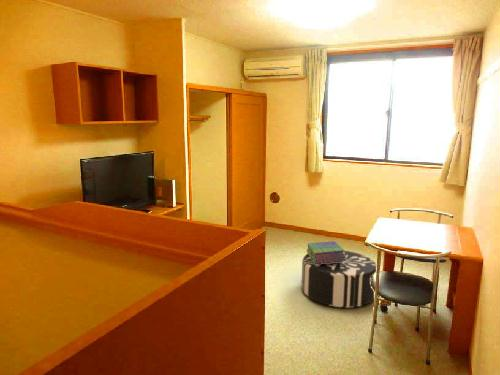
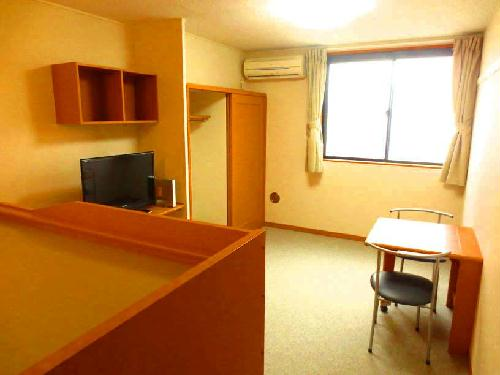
- stack of books (325, 253)
- pouf (338, 276)
